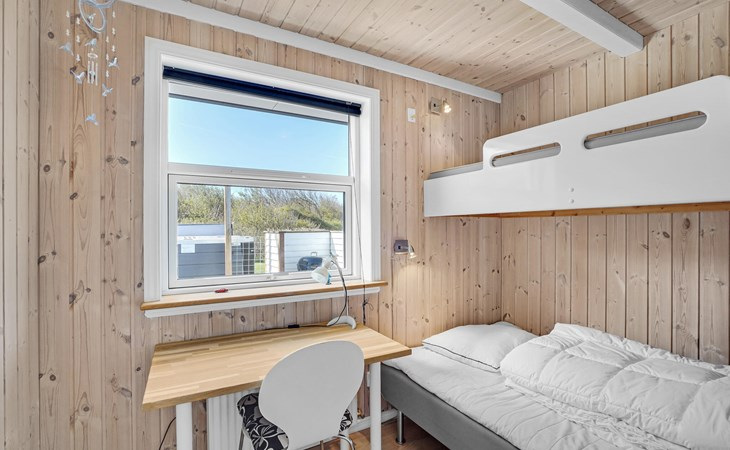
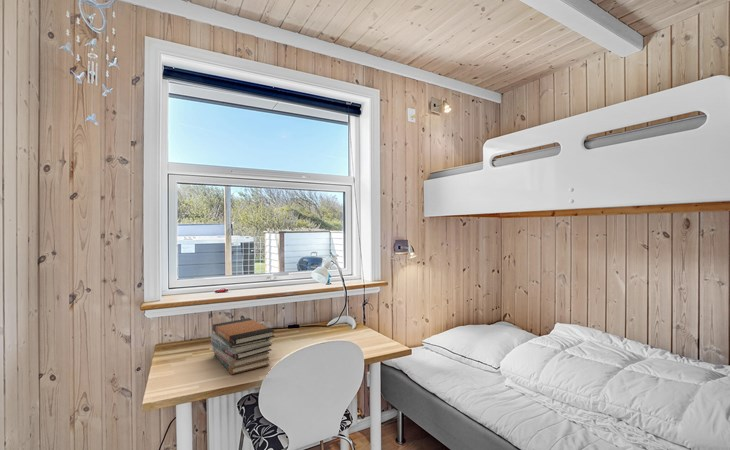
+ book stack (241, 343)
